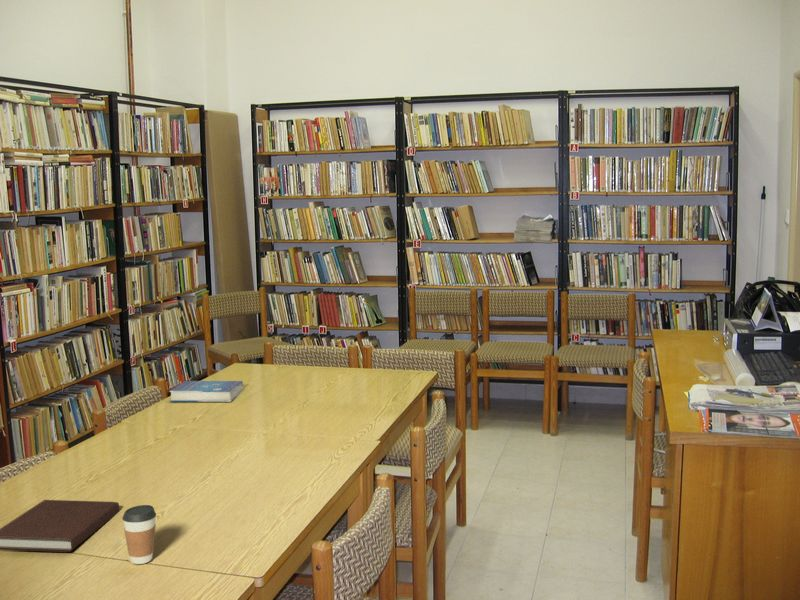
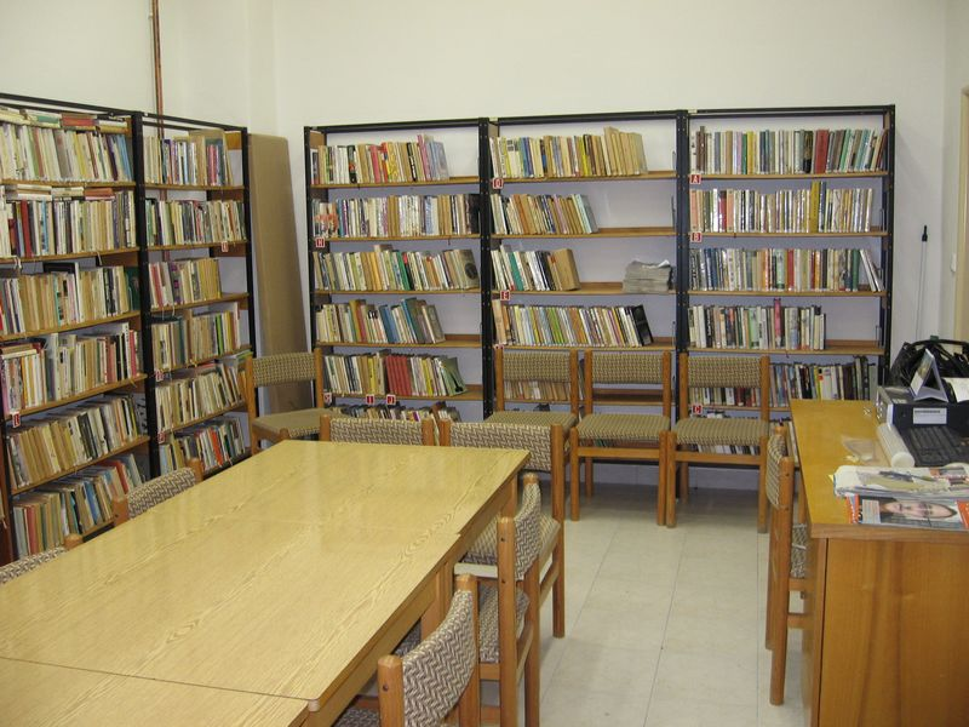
- book (207, 390)
- coffee cup (140, 534)
- notebook (57, 524)
